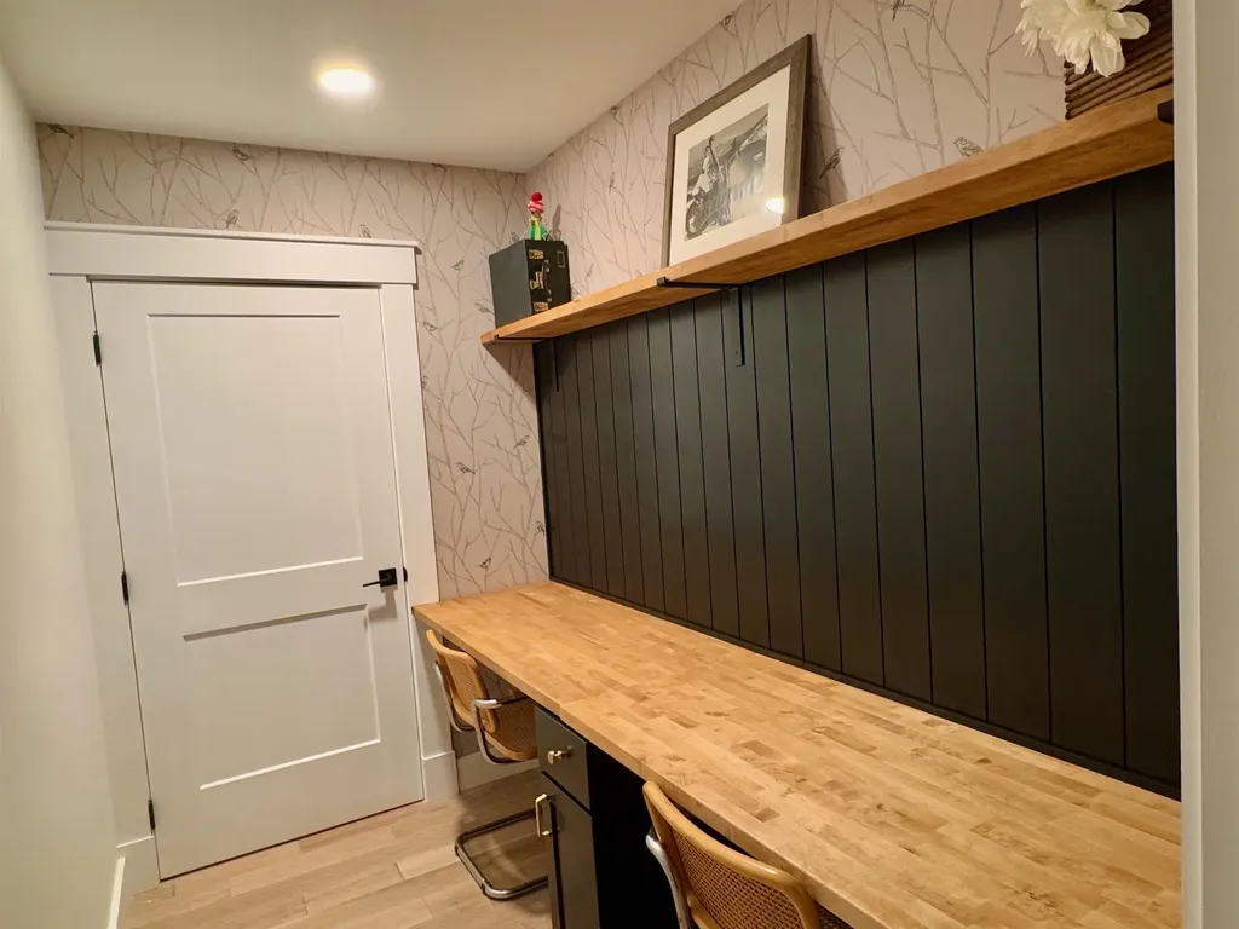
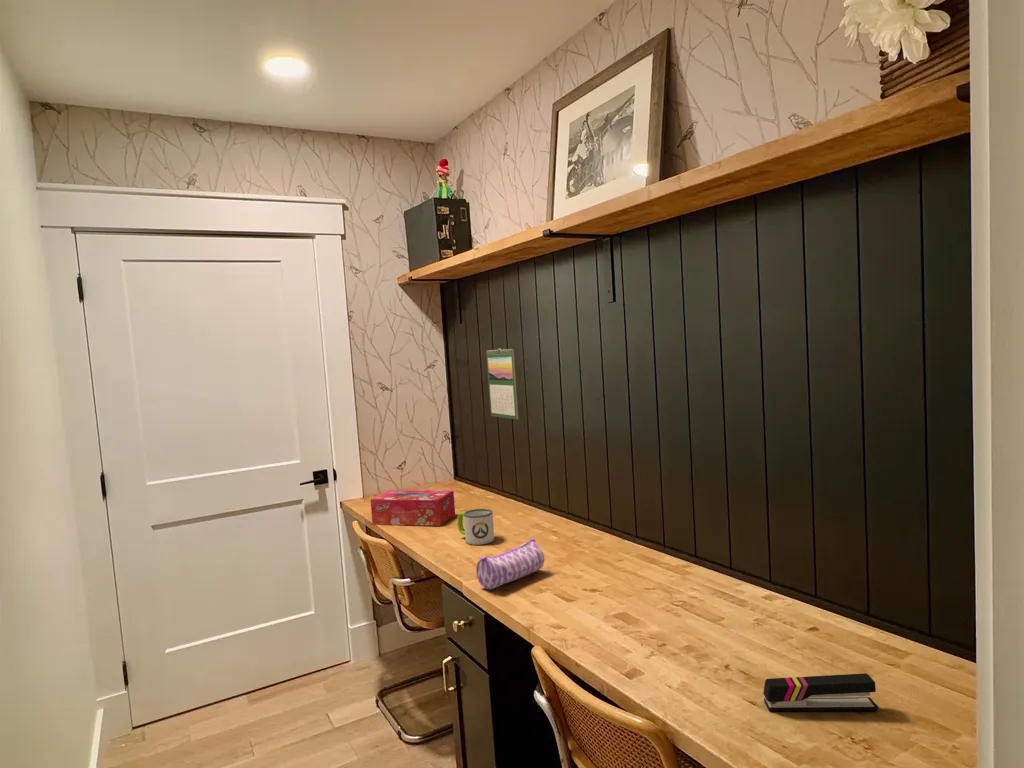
+ tissue box (413, 507)
+ calendar (501, 383)
+ pencil case (511, 563)
+ mug (474, 525)
+ stapler (818, 691)
